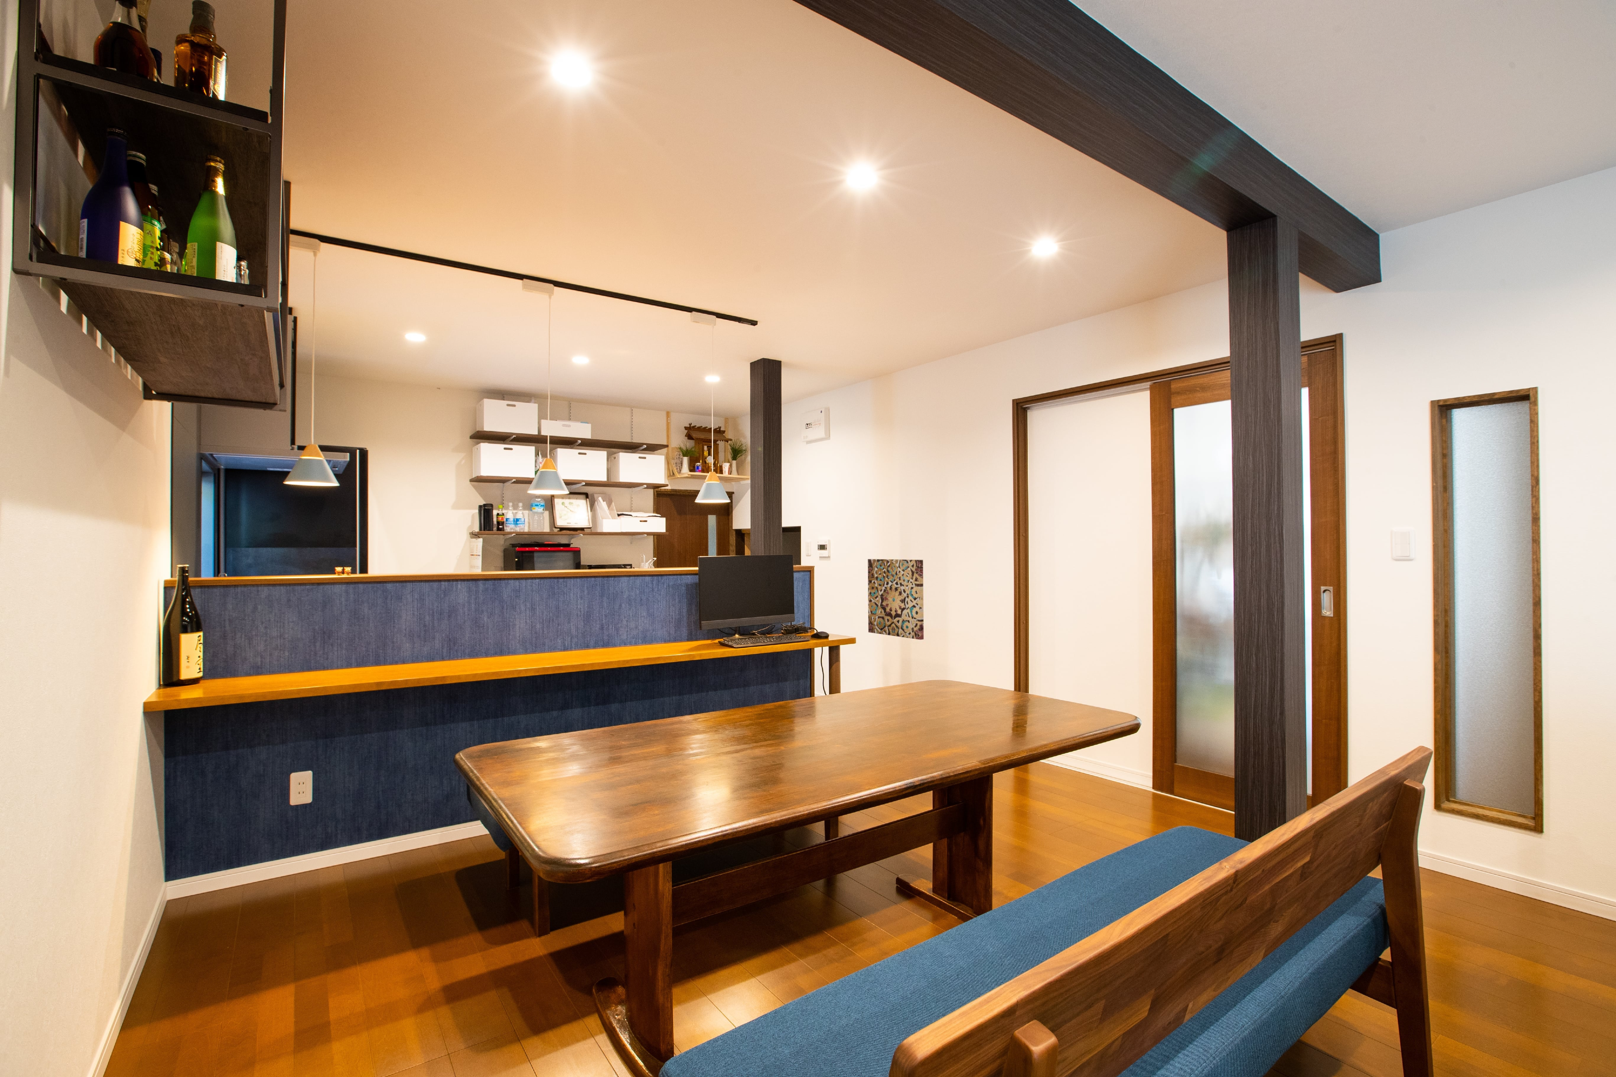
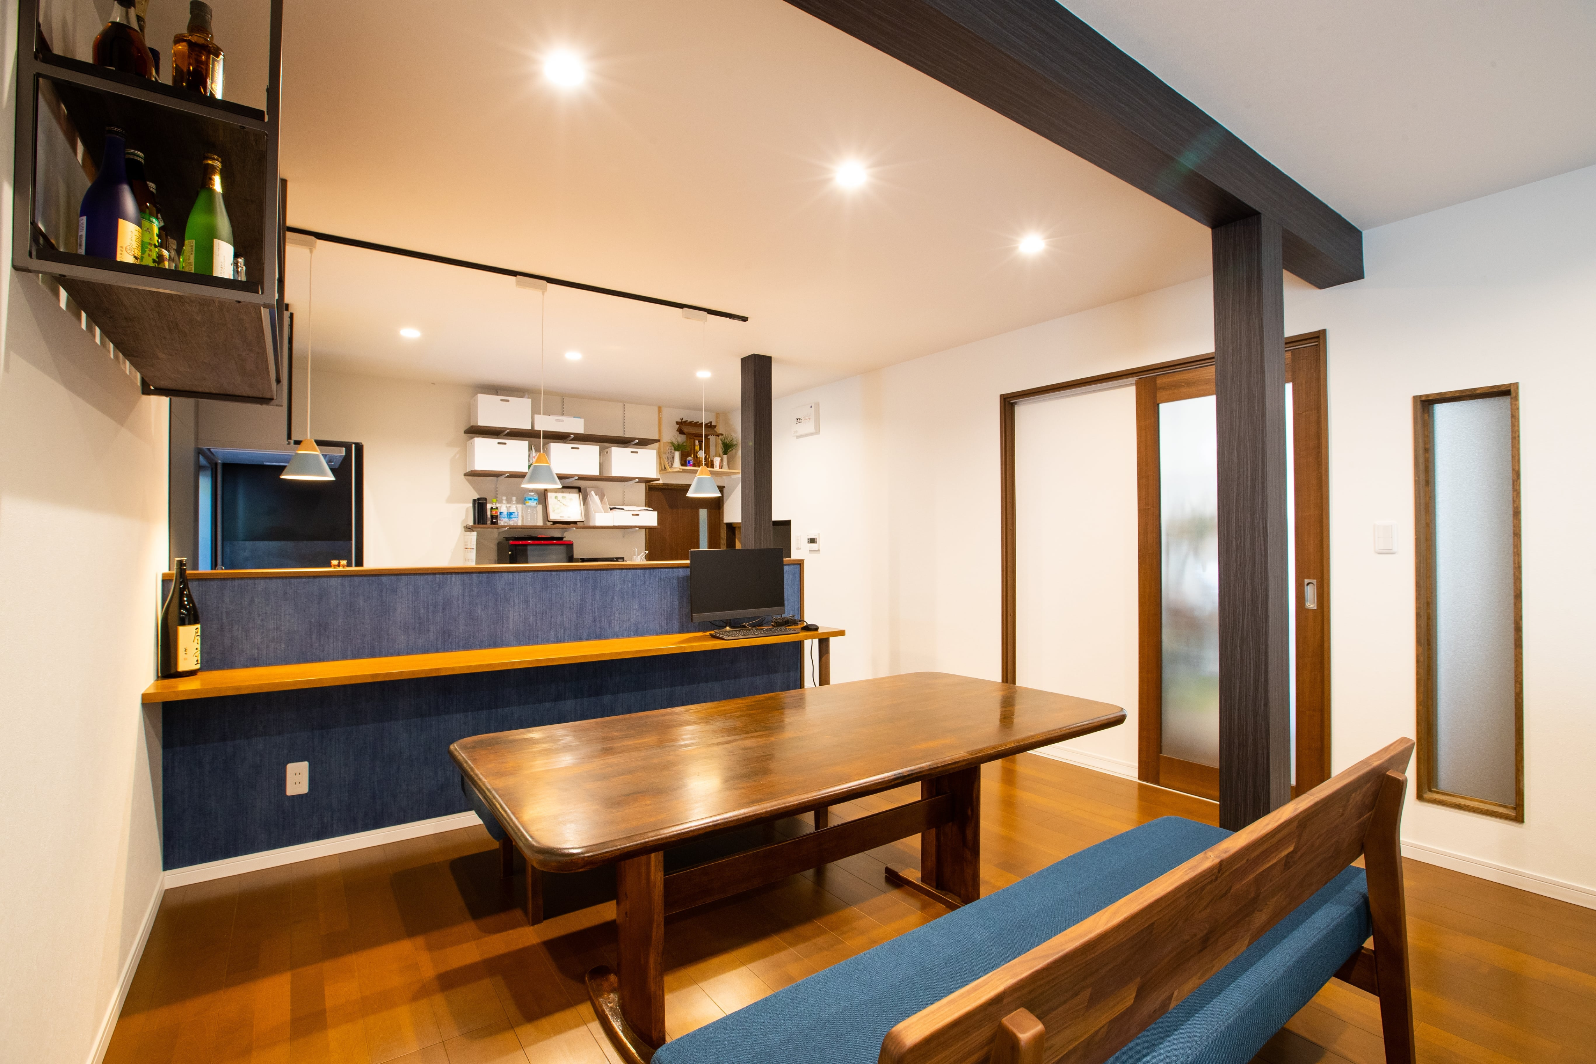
- wall art (895, 597)
